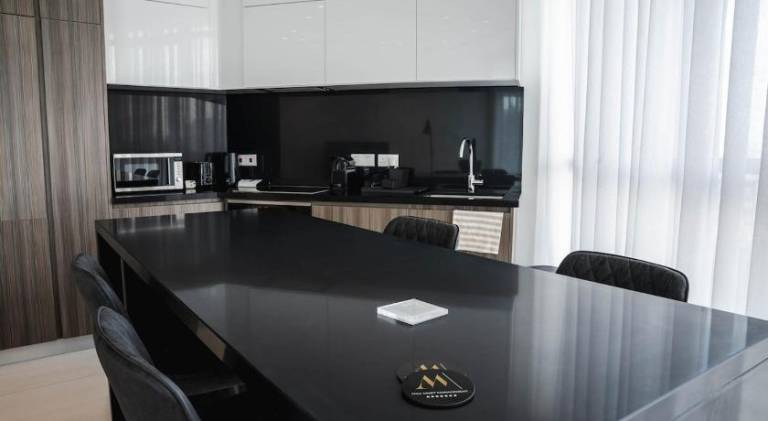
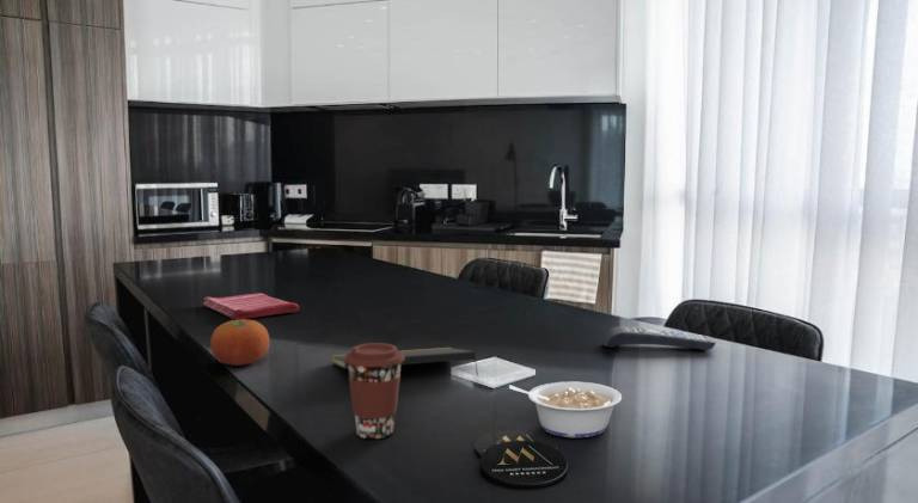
+ legume (571, 407)
+ notepad (404, 356)
+ coffee cup (374, 389)
+ fruit (240, 342)
+ remote control (657, 338)
+ dish towel (250, 303)
